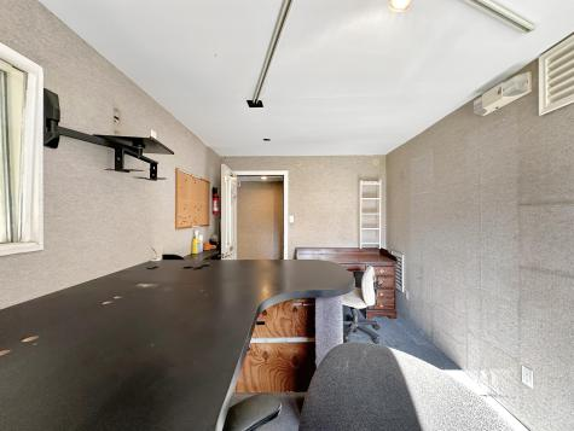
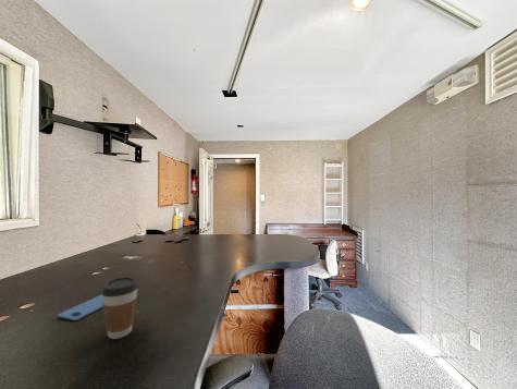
+ smartphone (94, 304)
+ coffee cup (120, 307)
